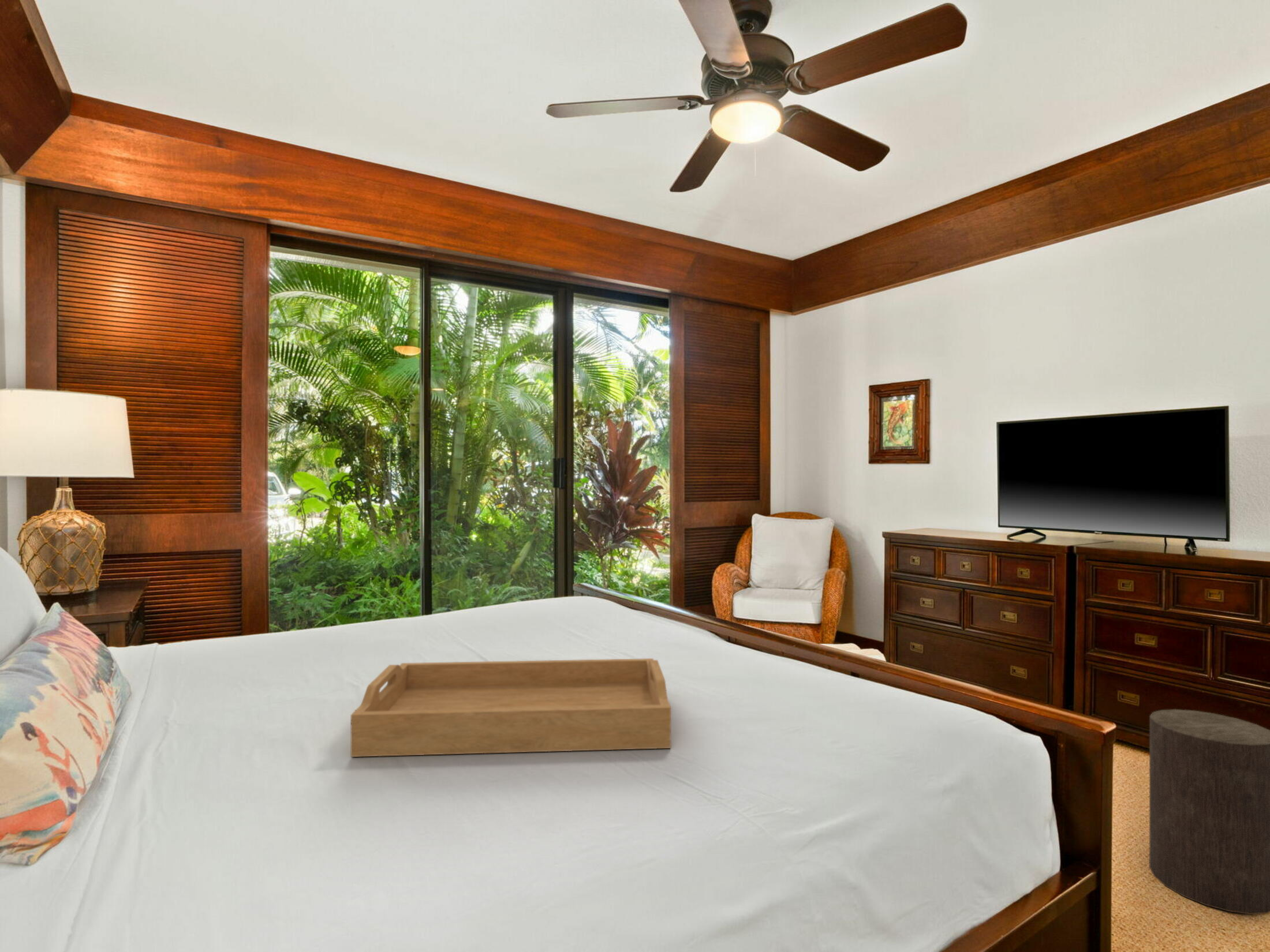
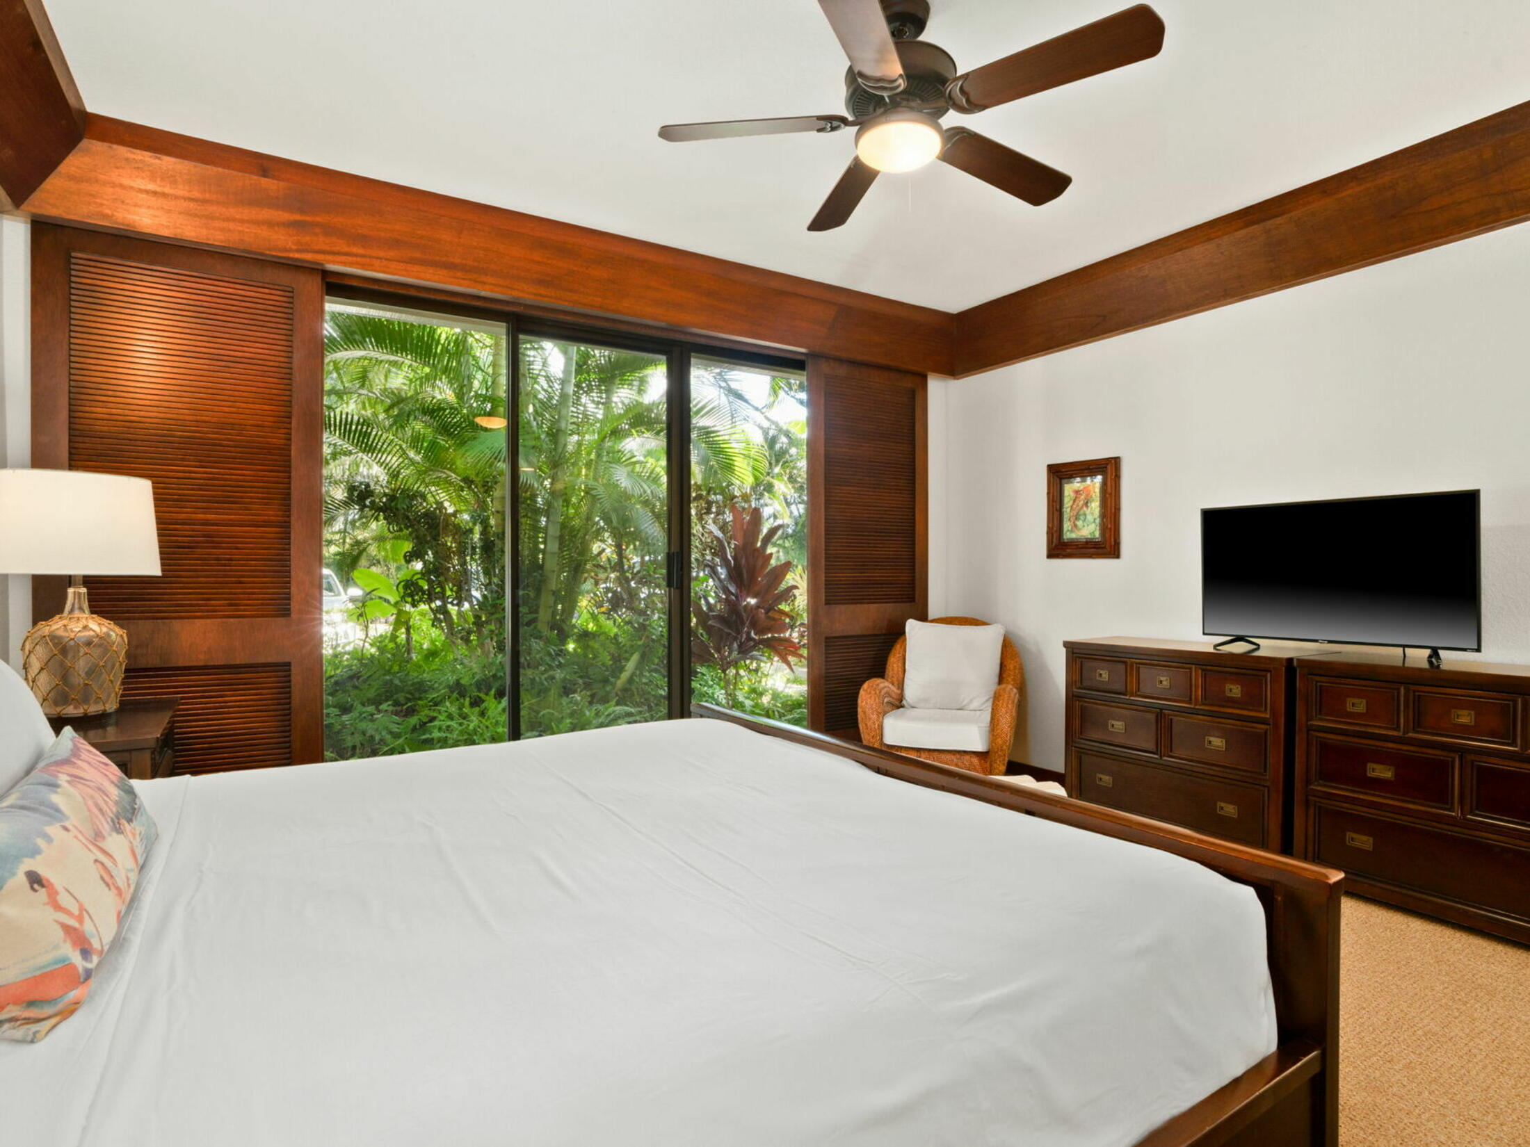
- serving tray (522, 695)
- stool (1211, 804)
